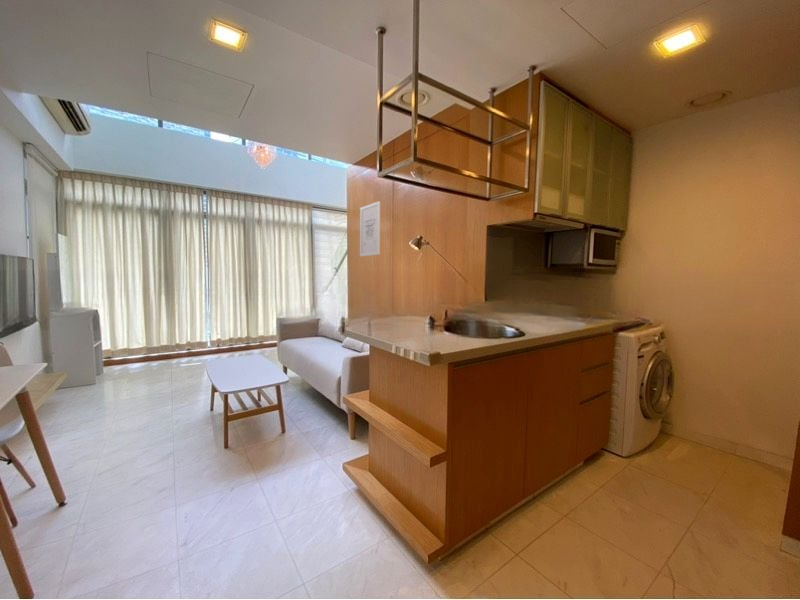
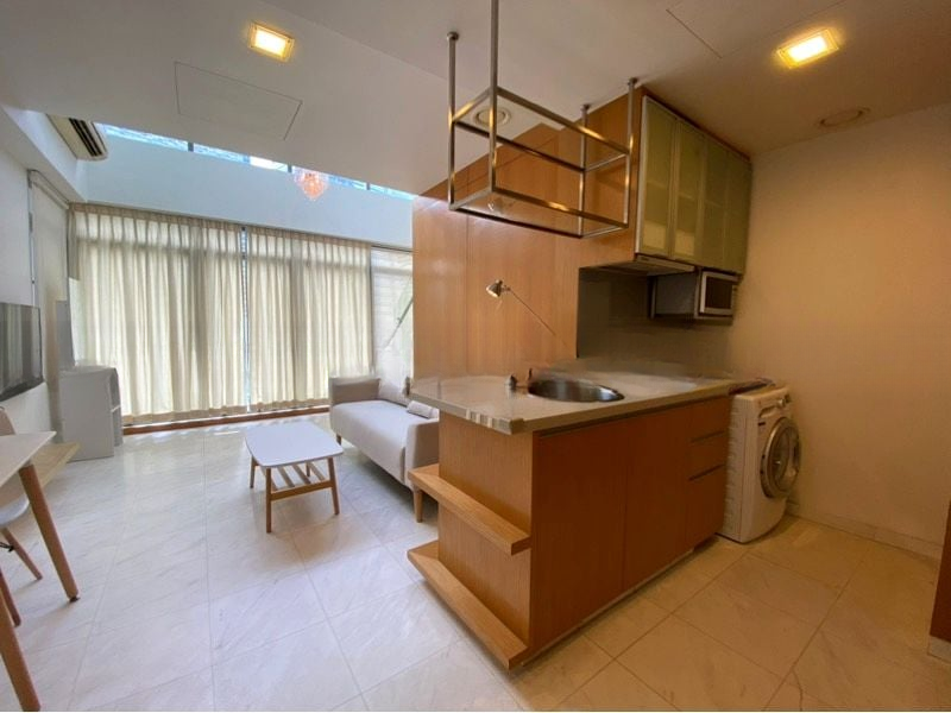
- wall art (369, 230)
